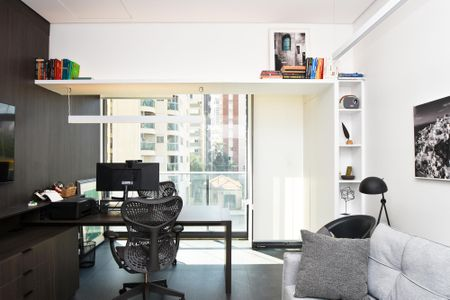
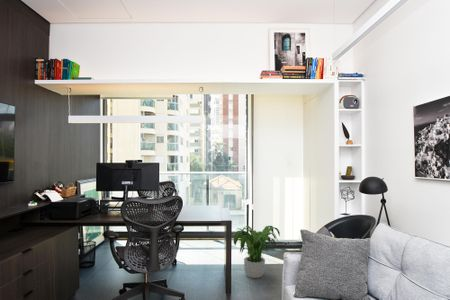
+ potted plant (256, 251)
